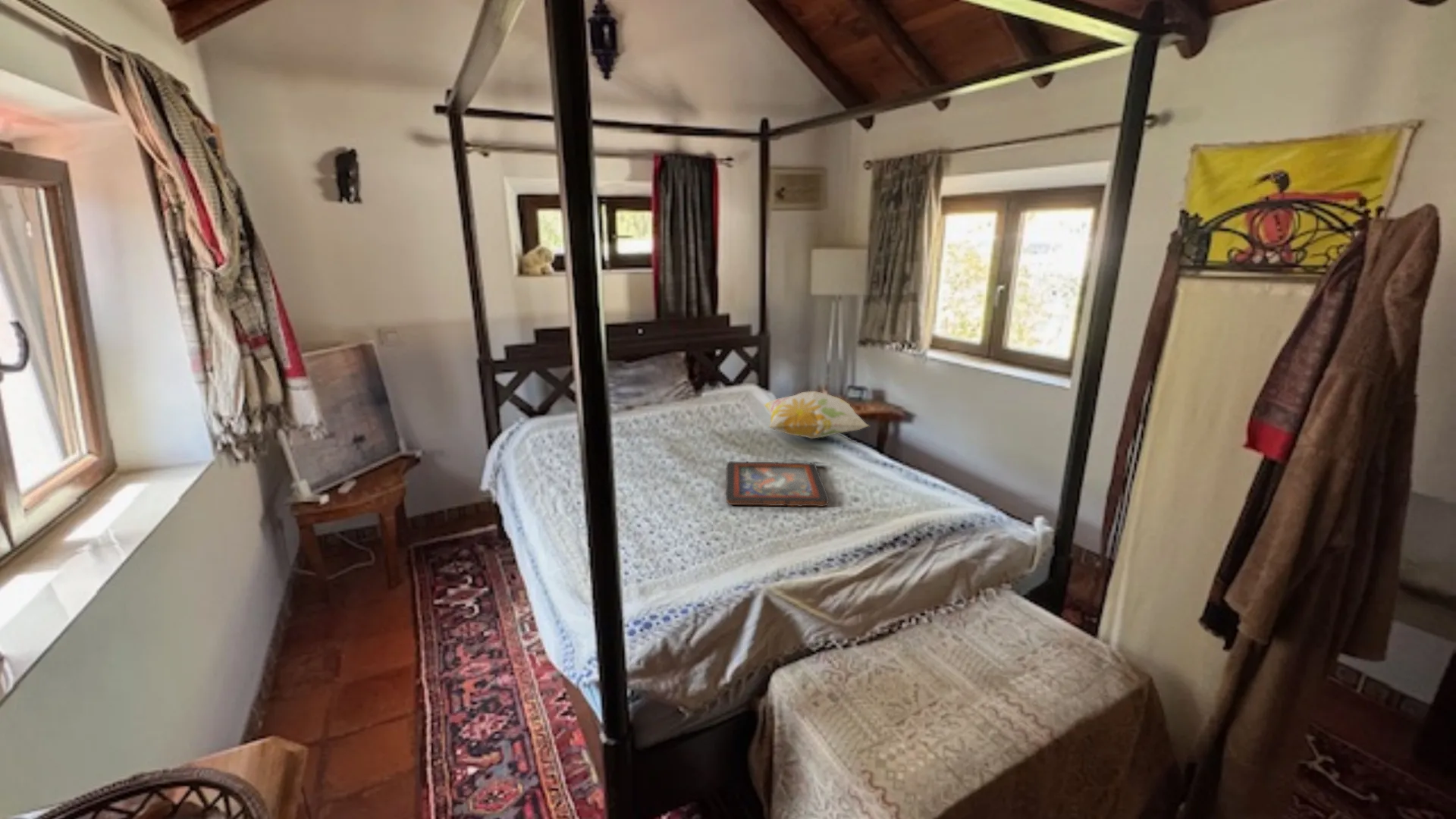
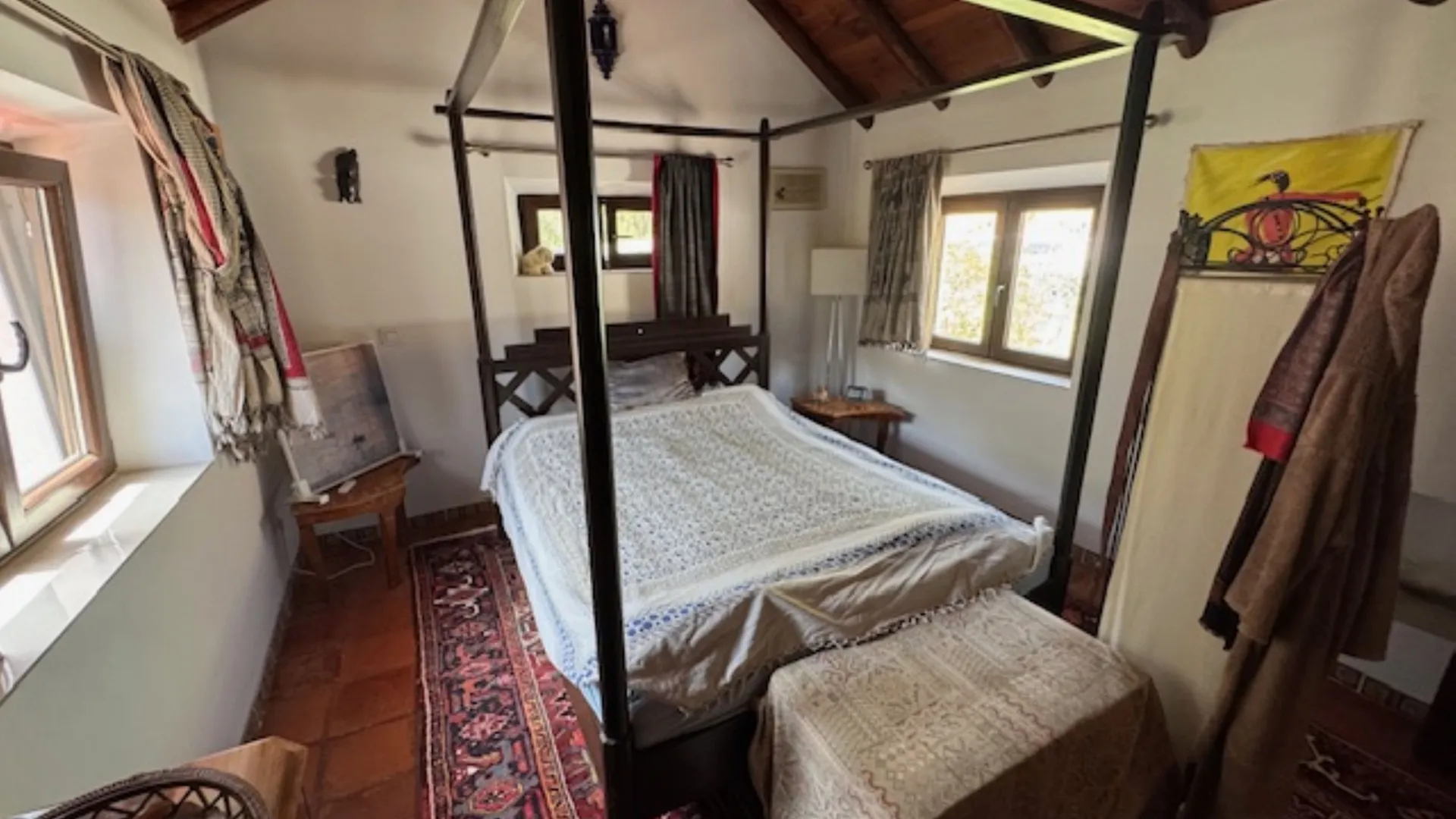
- decorative pillow (812, 414)
- decorative tray (774, 482)
